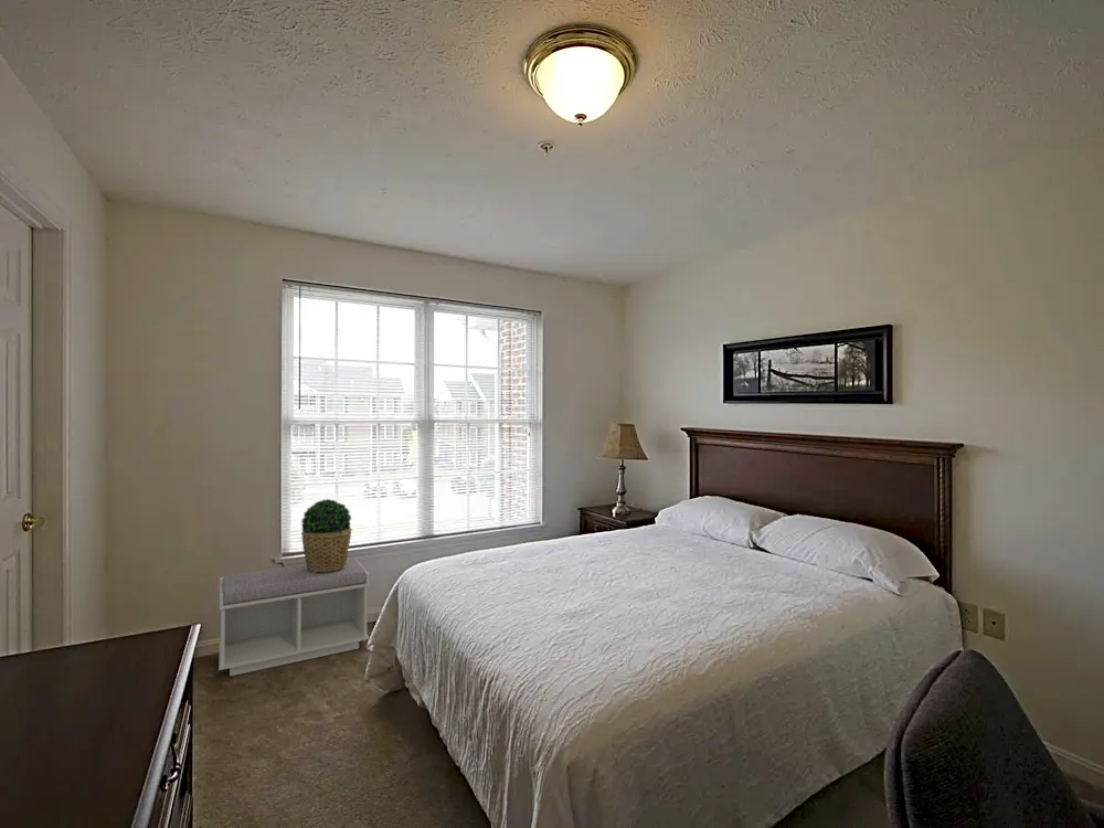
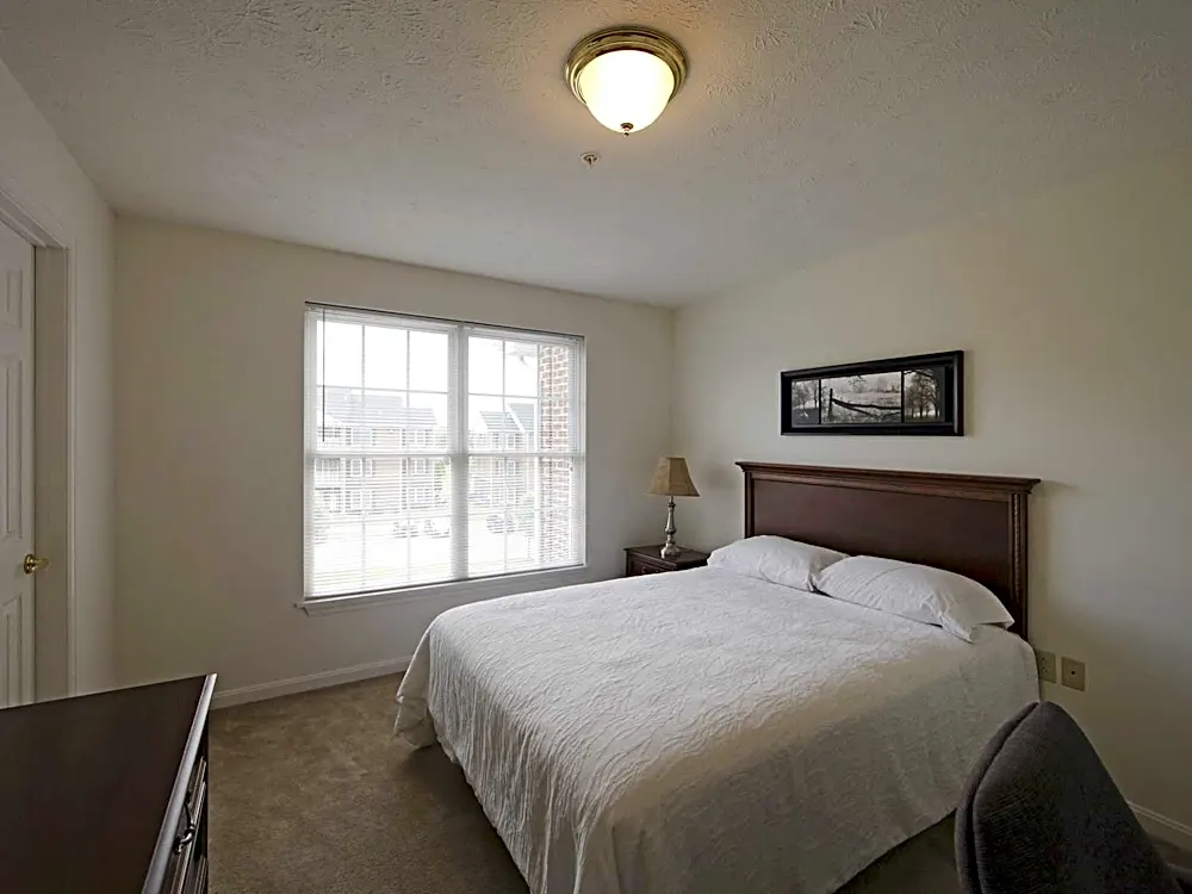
- potted plant (326, 533)
- bench (295, 611)
